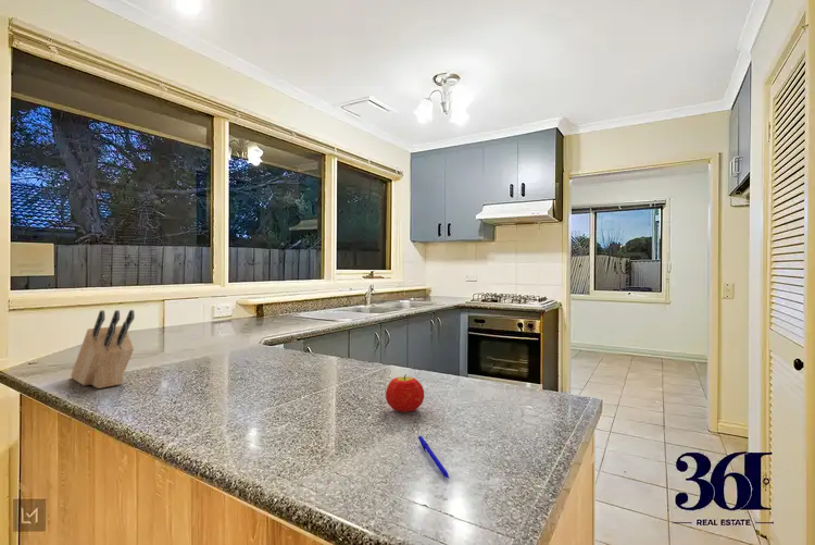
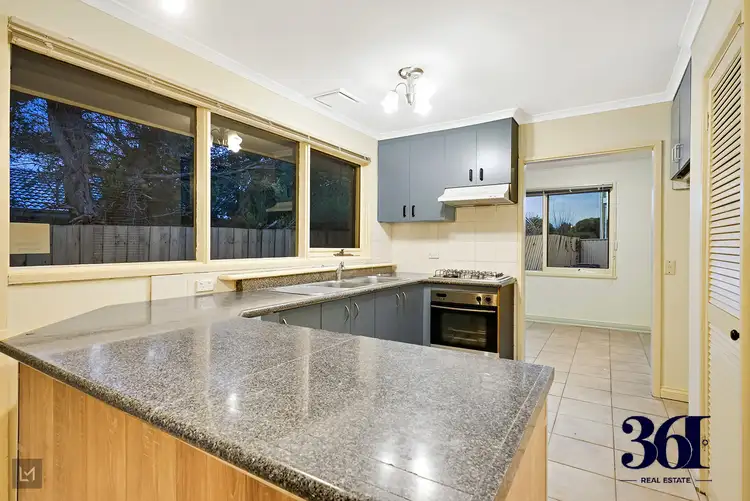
- fruit (404, 392)
- pen (432, 456)
- knife block (103, 345)
